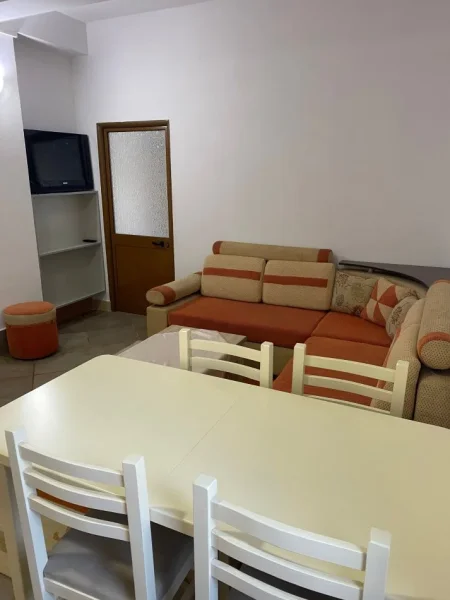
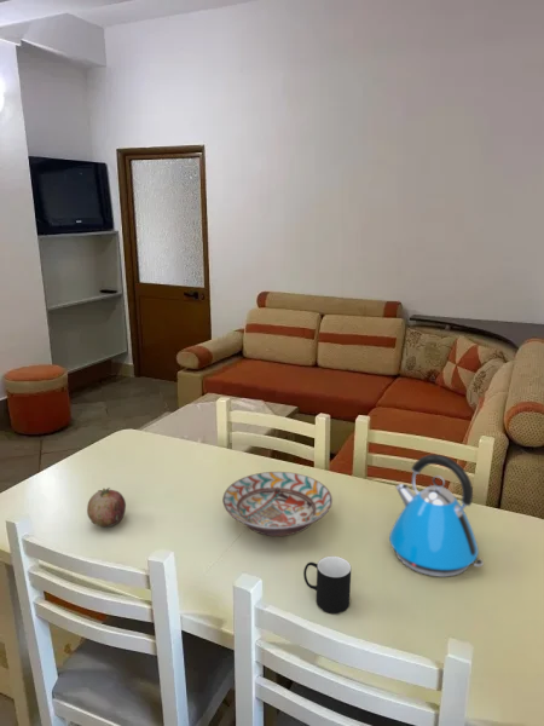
+ kettle (439, 506)
+ decorative bowl (277, 508)
+ cup (326, 581)
+ fruit (106, 506)
